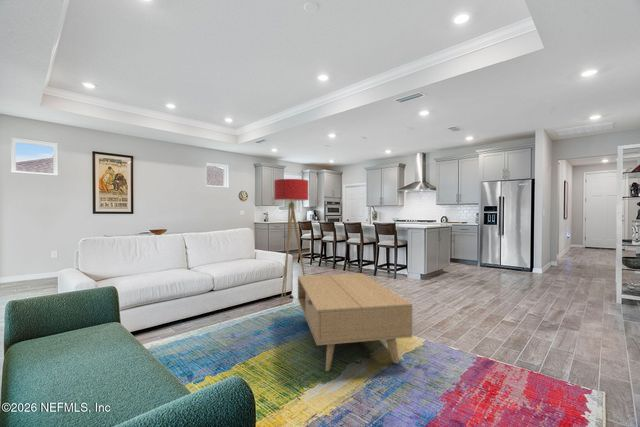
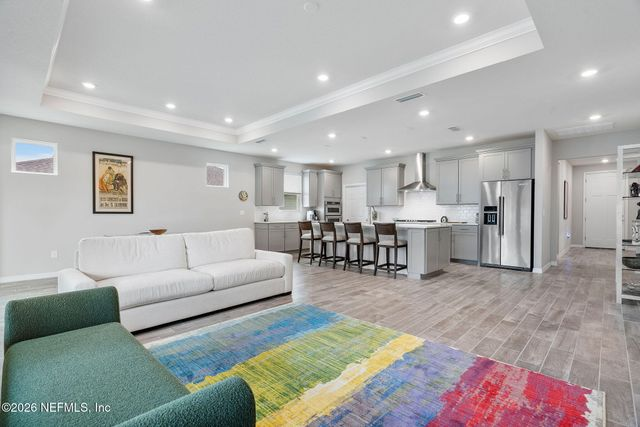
- coffee table (343, 313)
- floor lamp (289, 240)
